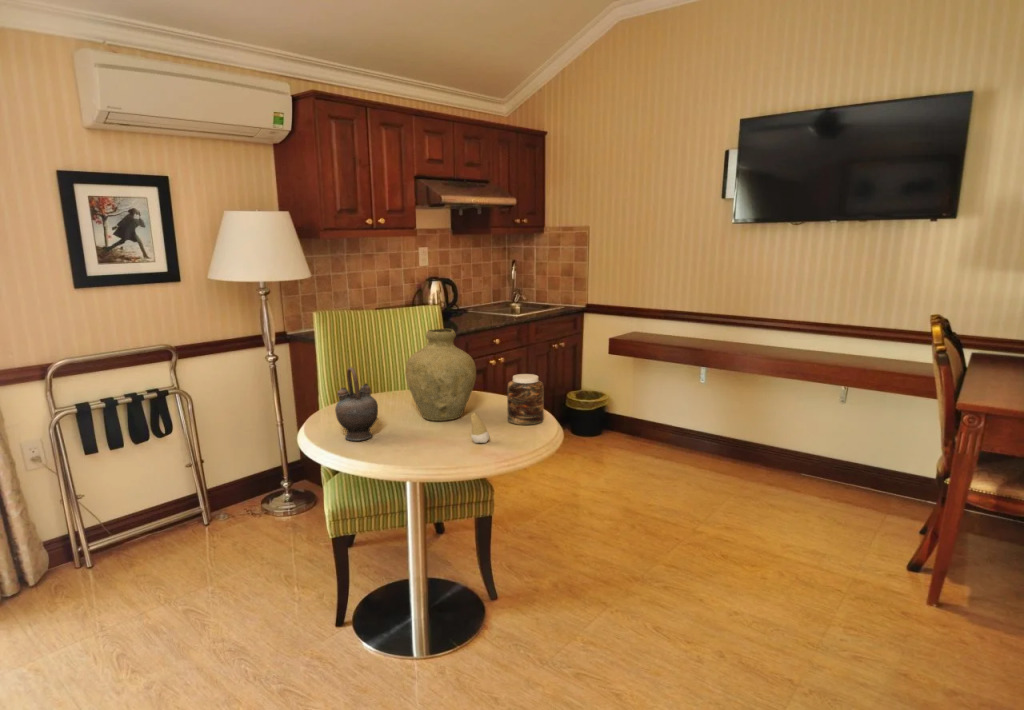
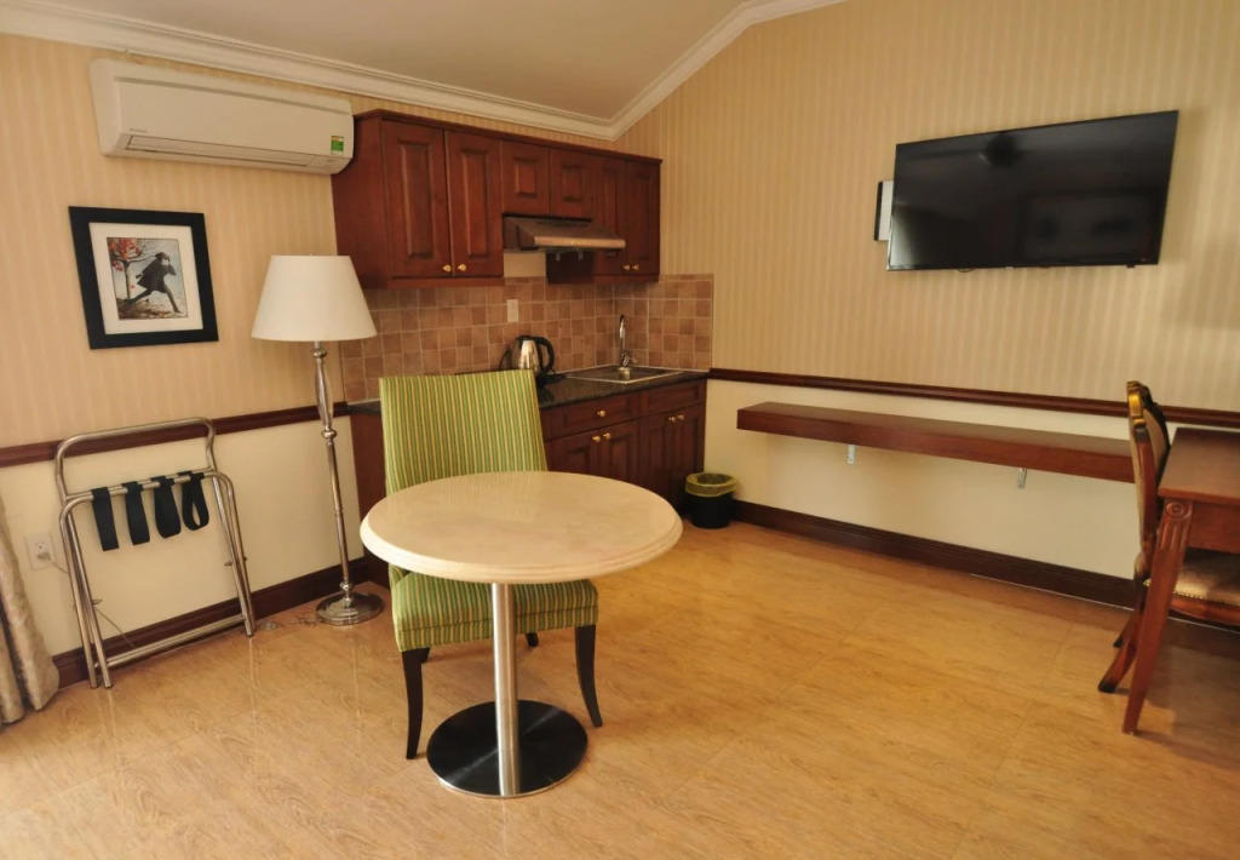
- teapot (355, 401)
- jar (525, 398)
- vase (441, 374)
- tooth (480, 426)
